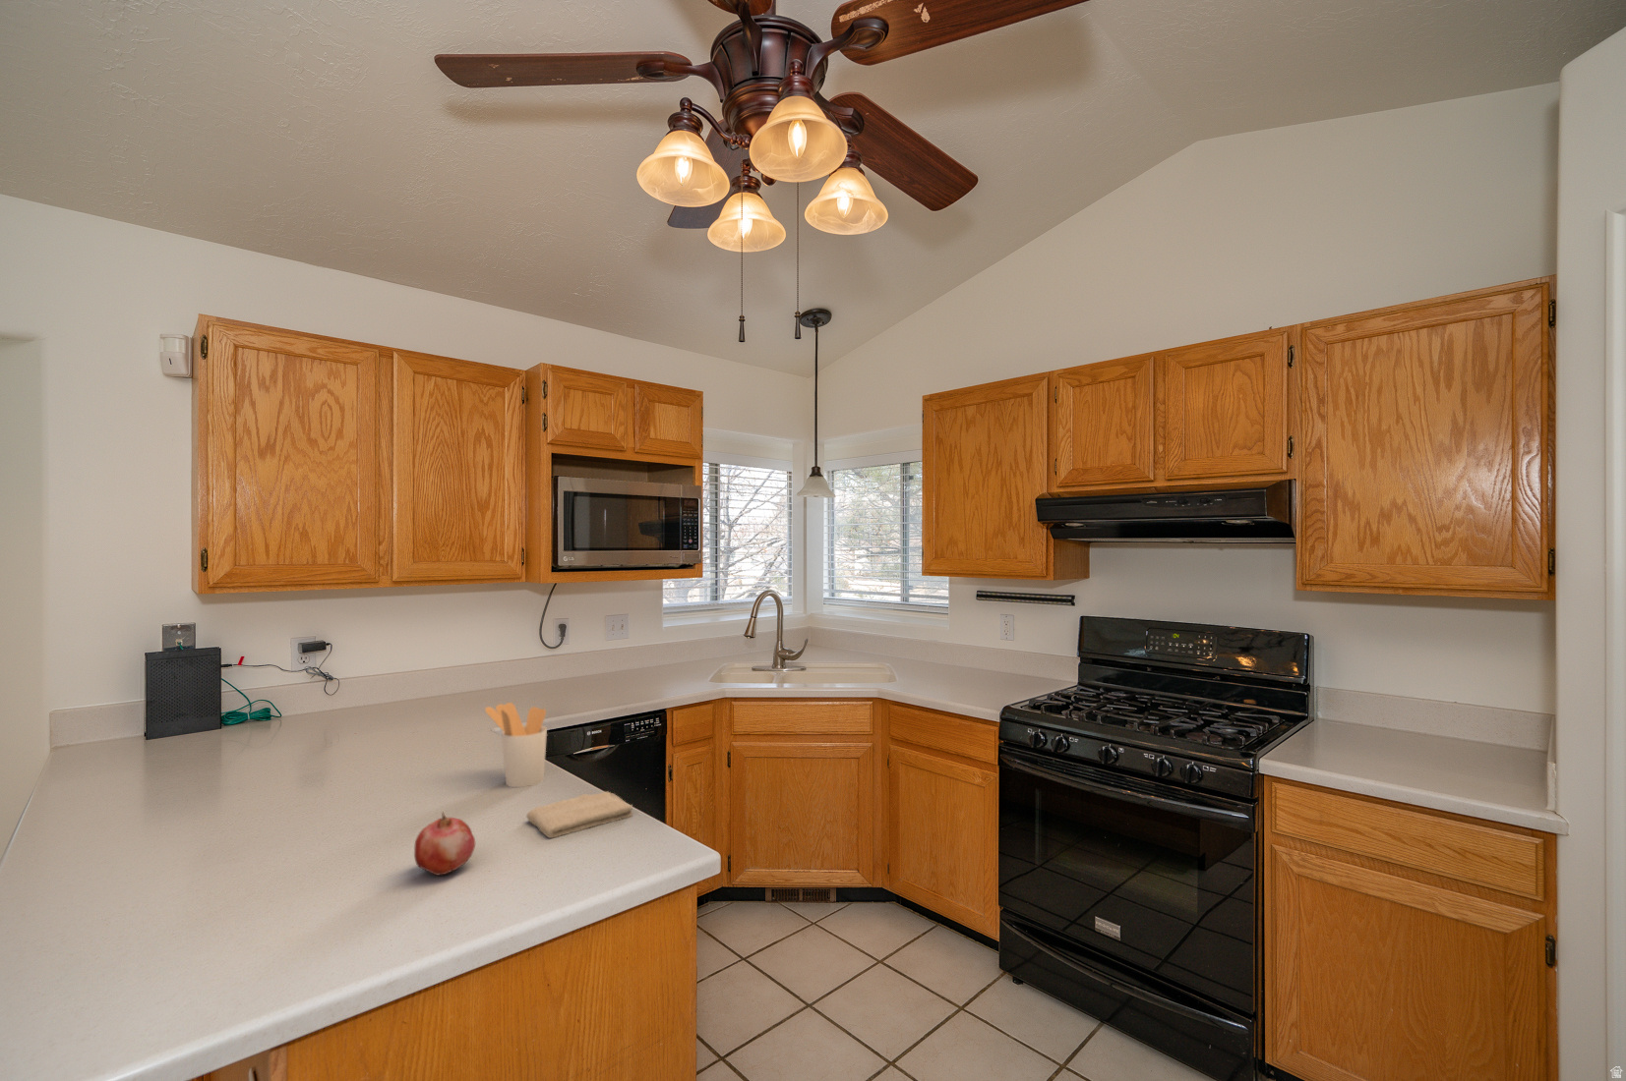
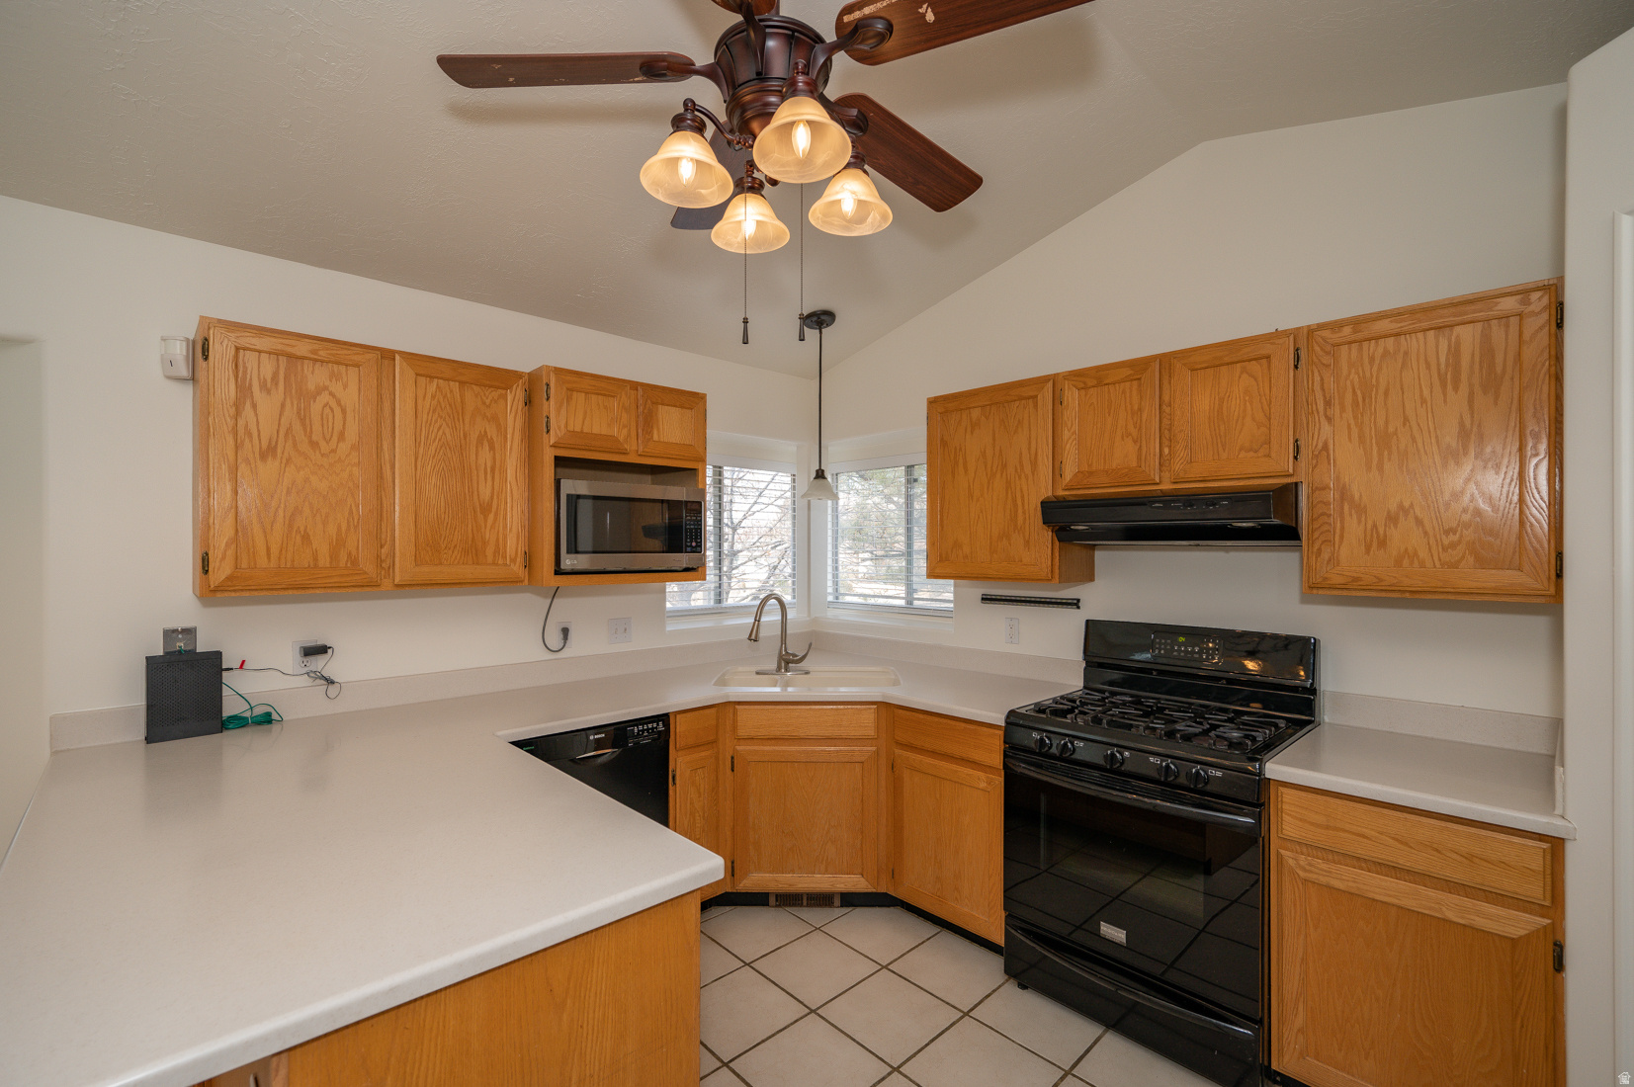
- washcloth (582, 813)
- fruit (444, 840)
- utensil holder (517, 742)
